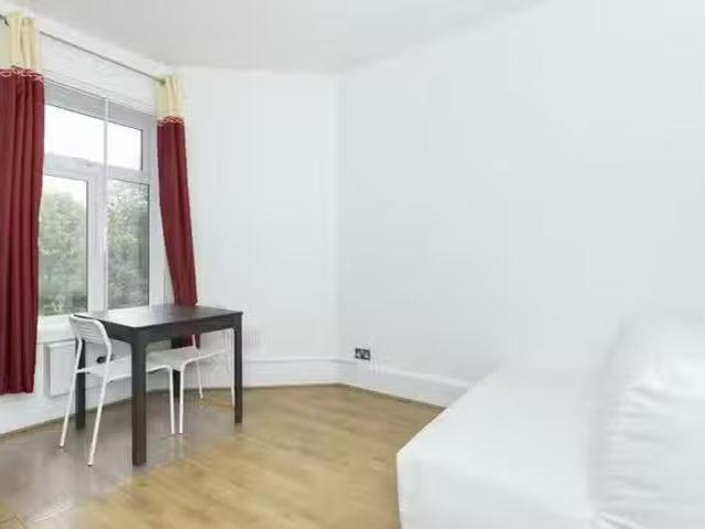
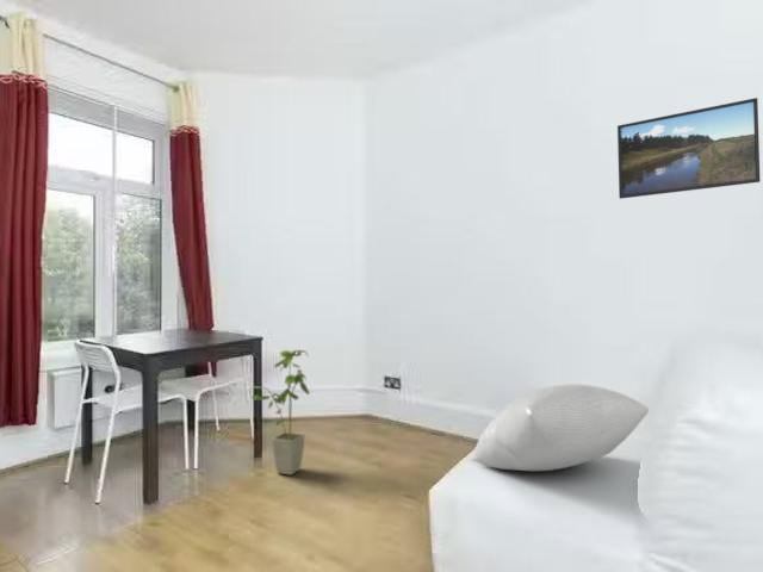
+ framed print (683, 151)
+ pillow (553, 427)
+ house plant (280, 409)
